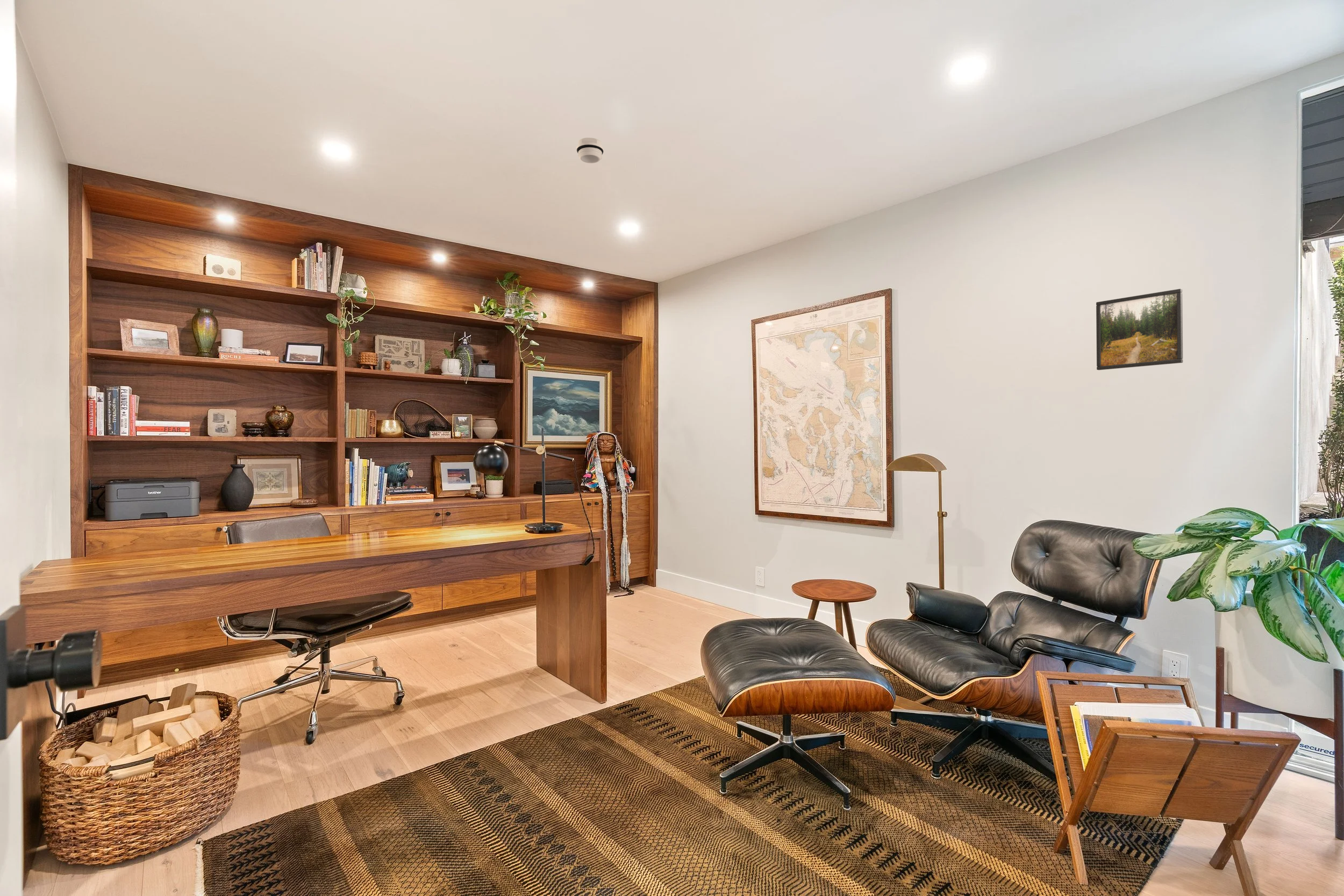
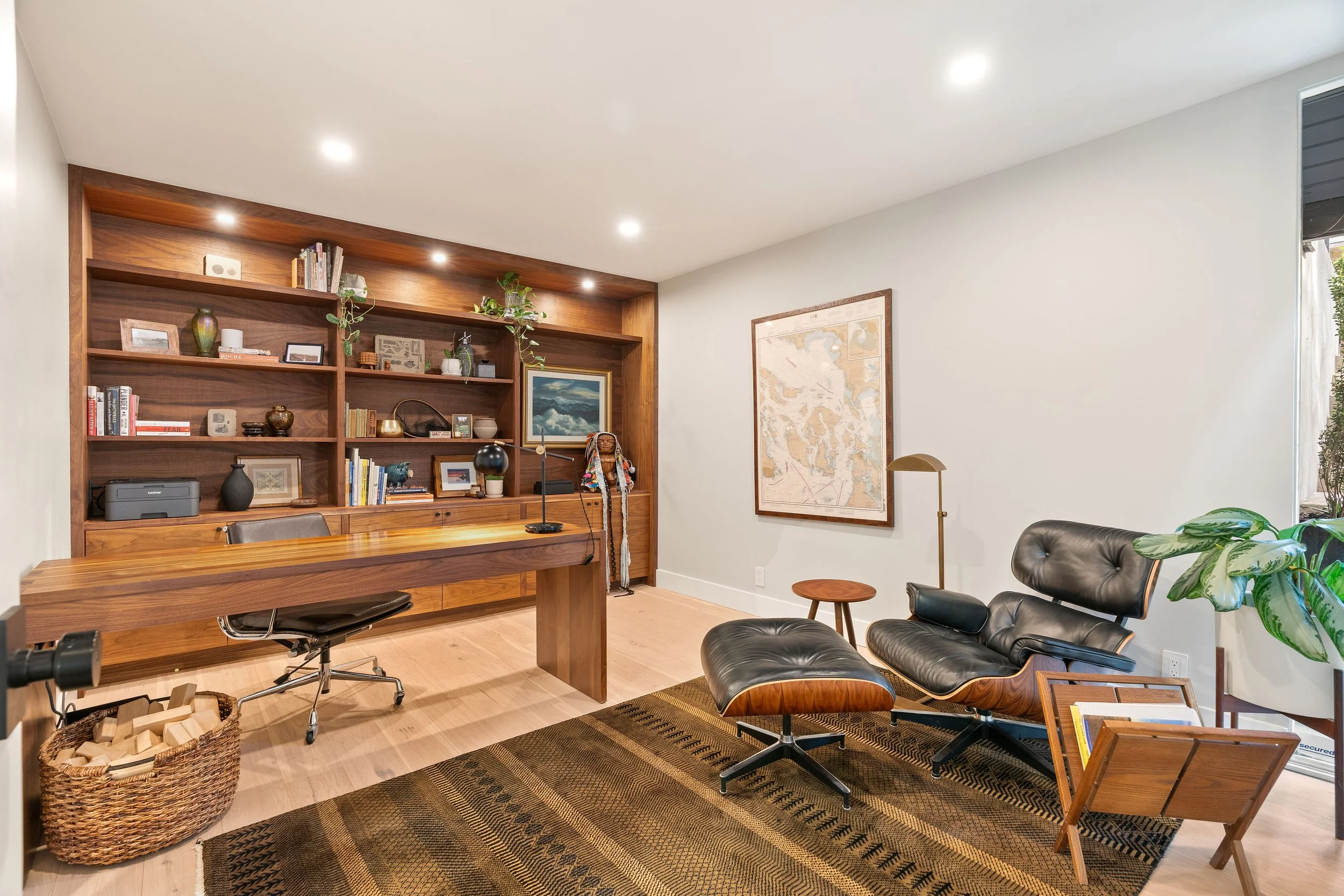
- smoke detector (590, 151)
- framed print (1138, 331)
